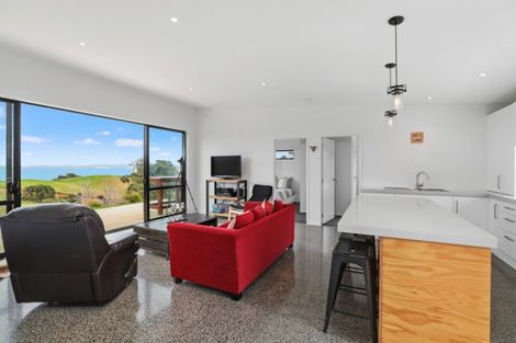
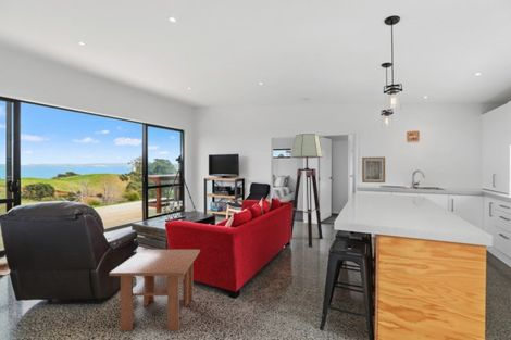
+ wall art (373, 169)
+ coffee table (160, 287)
+ floor lamp (310, 187)
